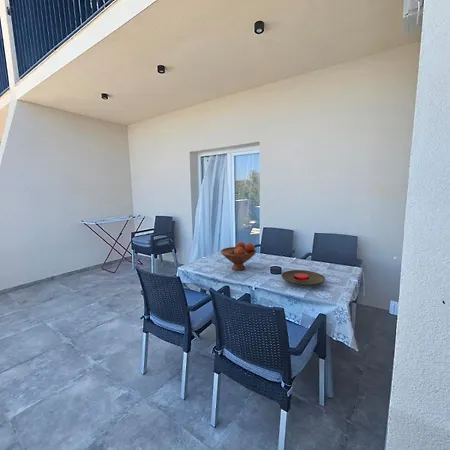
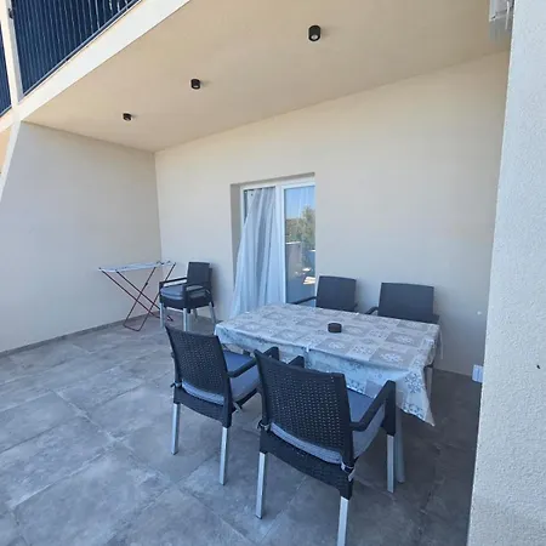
- plate (302, 278)
- fruit bowl (238, 256)
